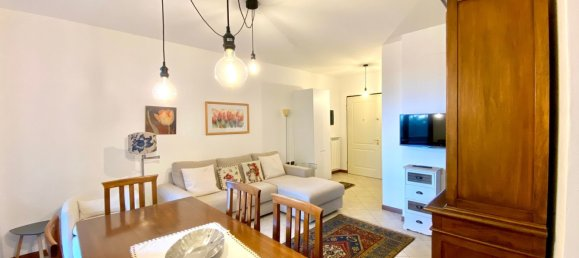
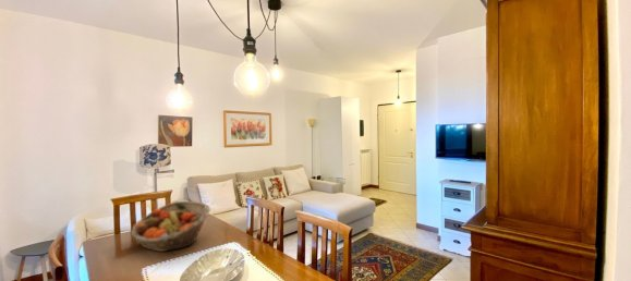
+ fruit basket (172, 224)
